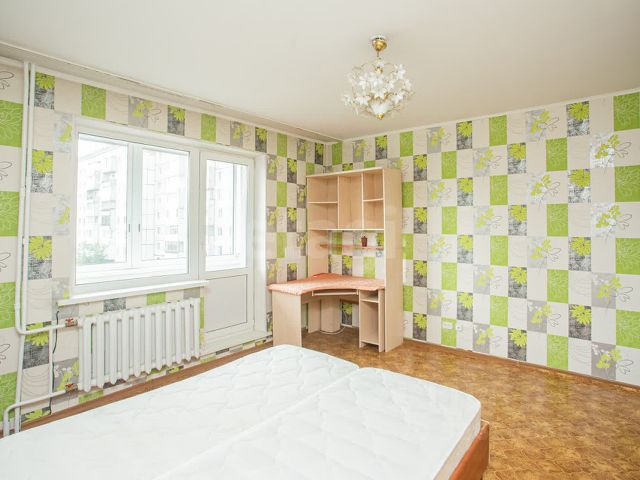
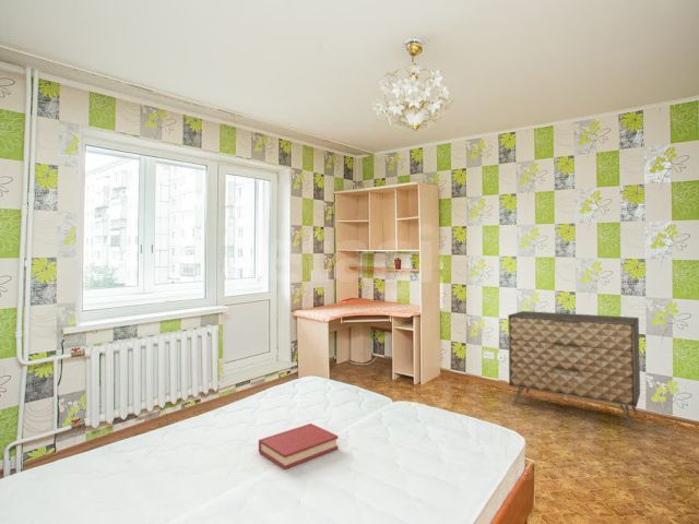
+ dresser (571, 362)
+ hardback book (298, 443)
